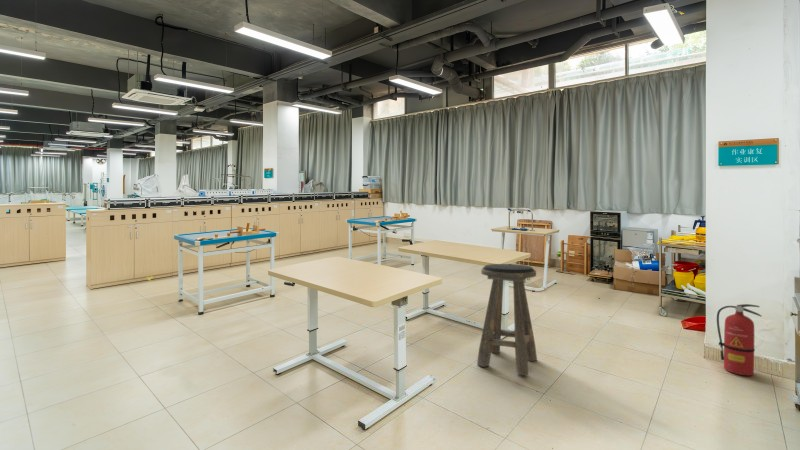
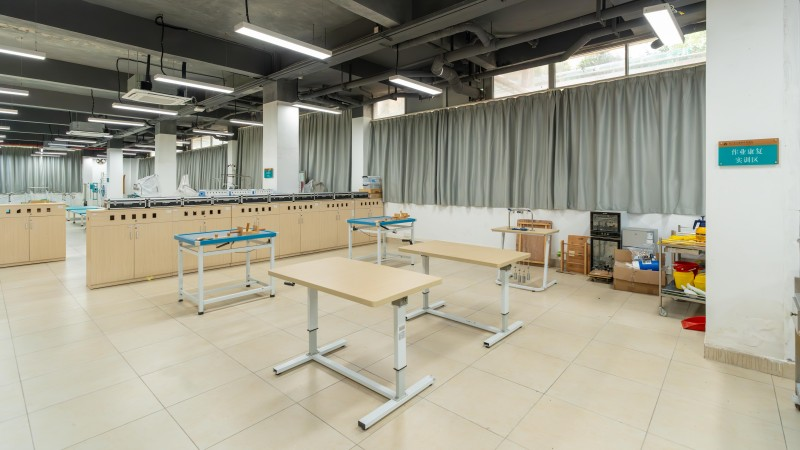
- stool (501, 314)
- fire extinguisher (738, 337)
